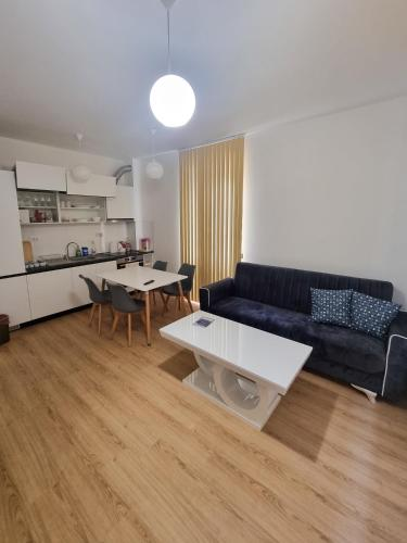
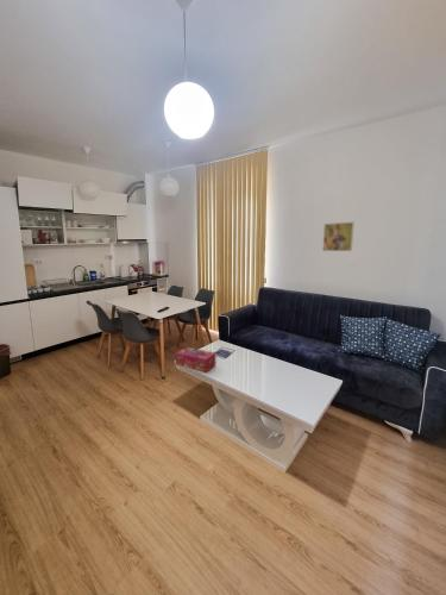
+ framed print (338, 237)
+ tissue box (195, 358)
